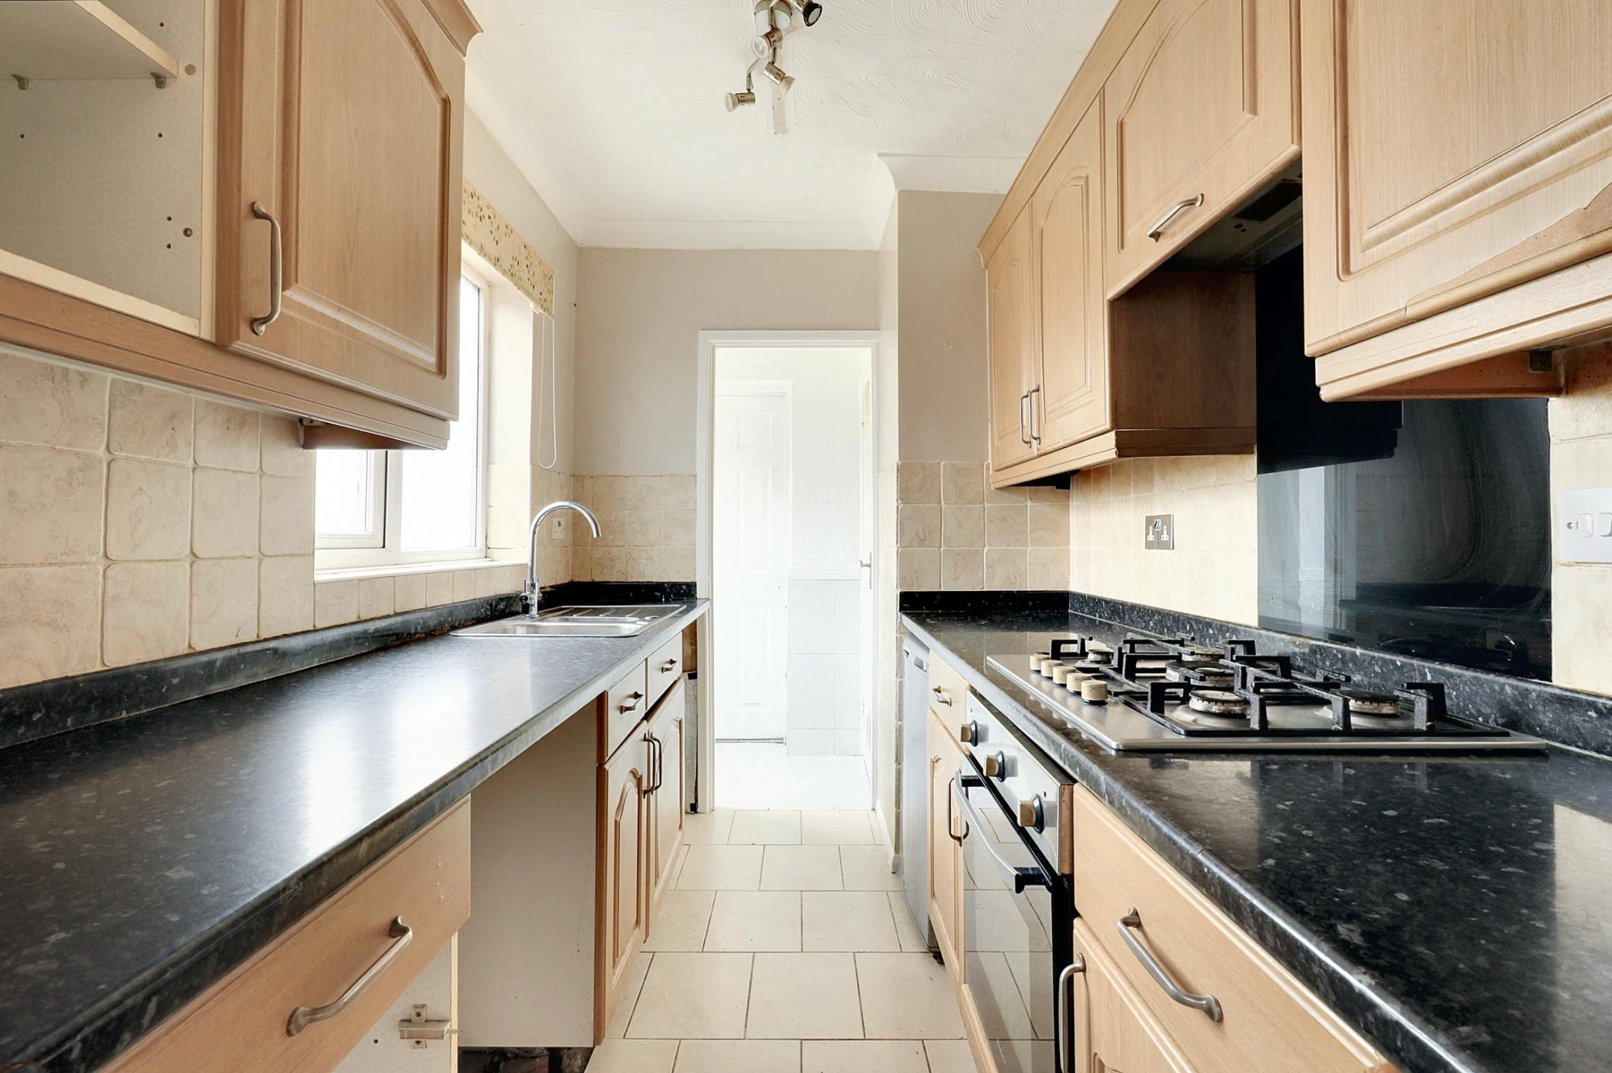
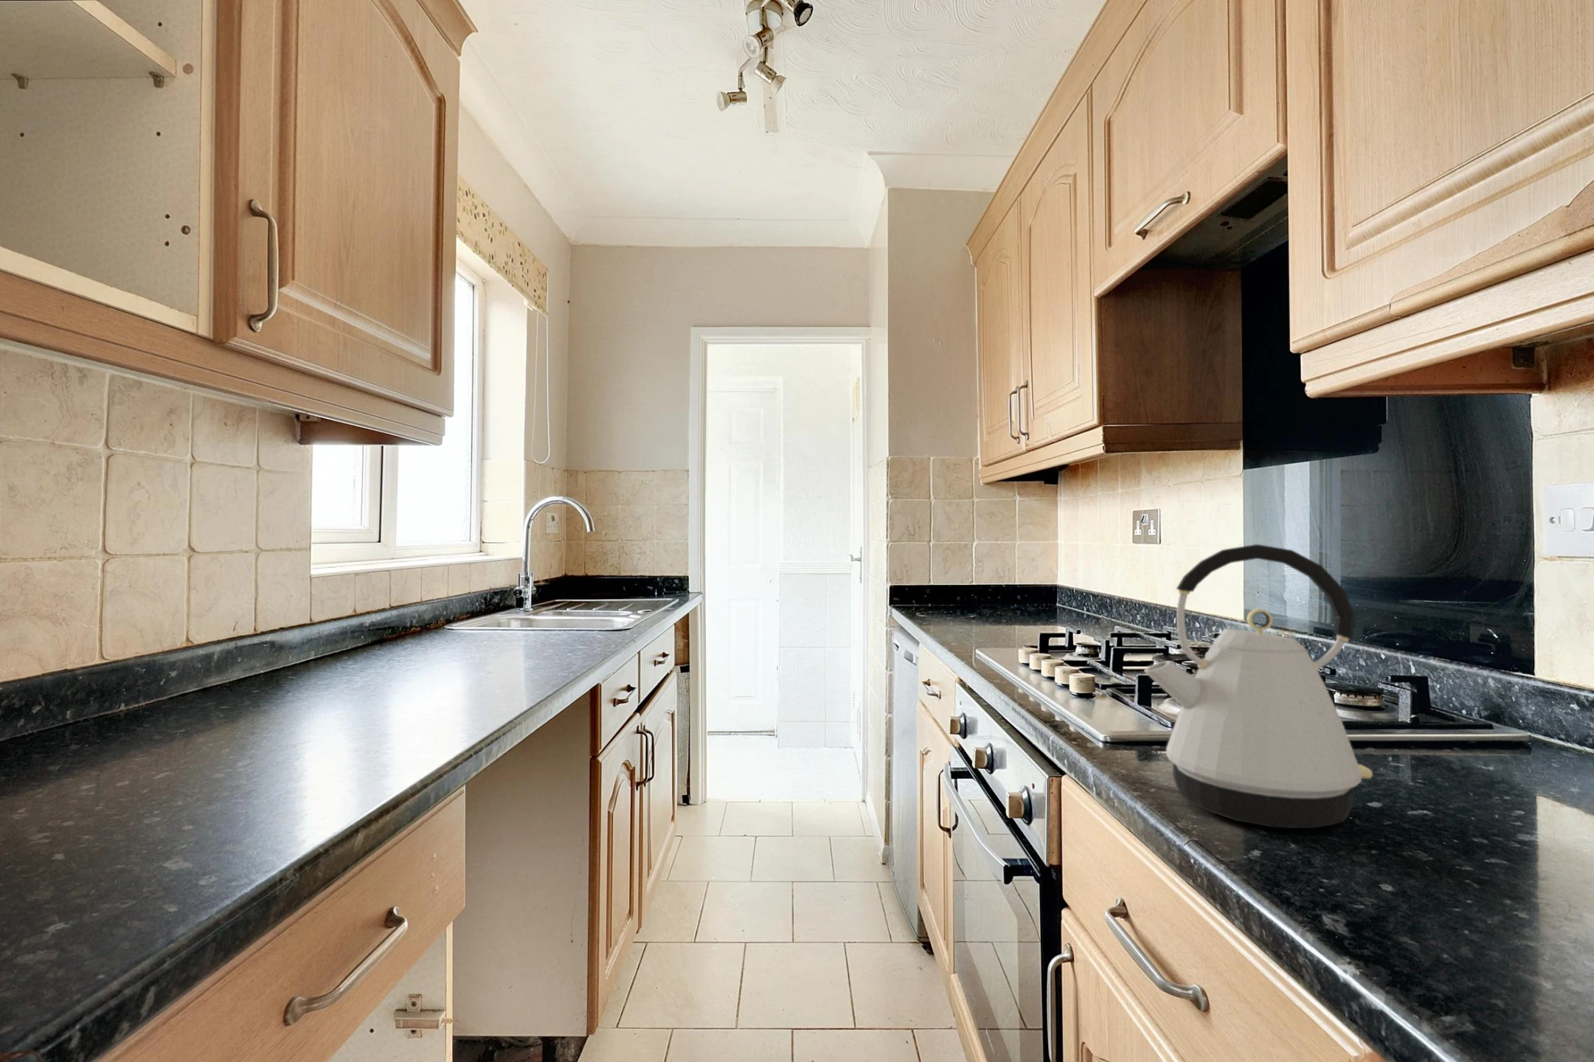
+ kettle (1253, 674)
